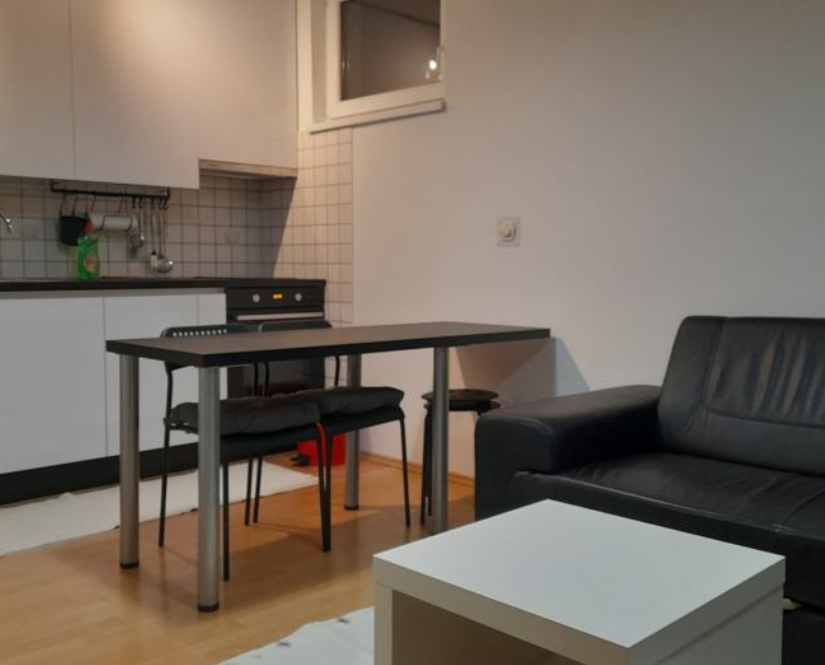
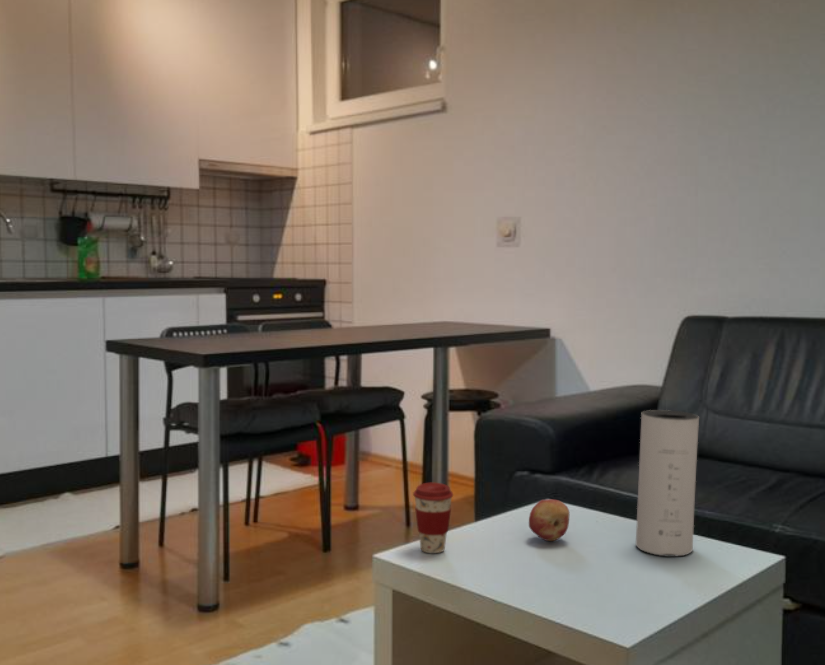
+ speaker (666, 480)
+ coffee cup (432, 518)
+ fruit (549, 520)
